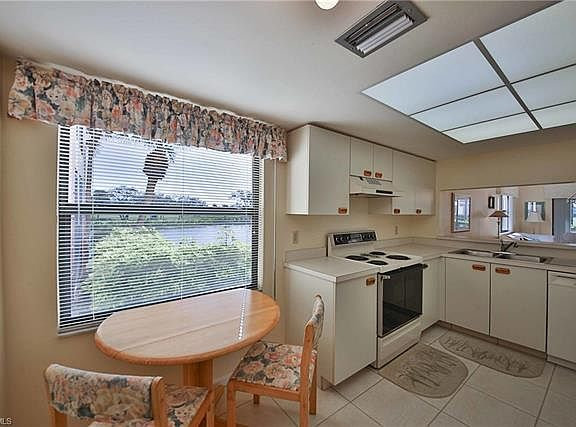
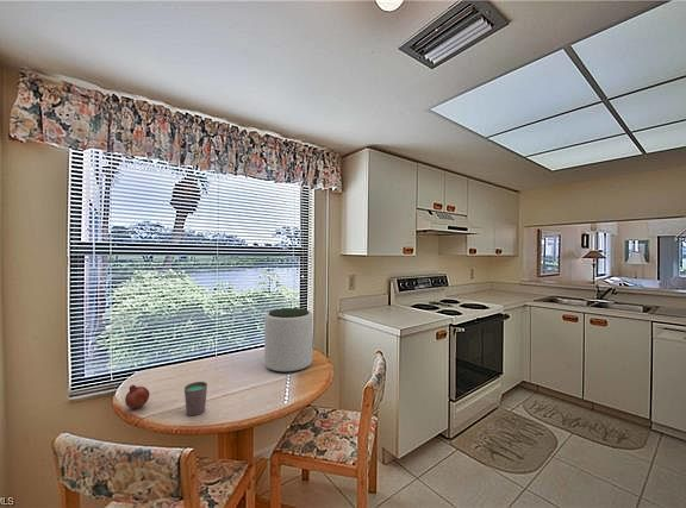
+ plant pot (288, 338)
+ cup (195, 399)
+ fruit (137, 395)
